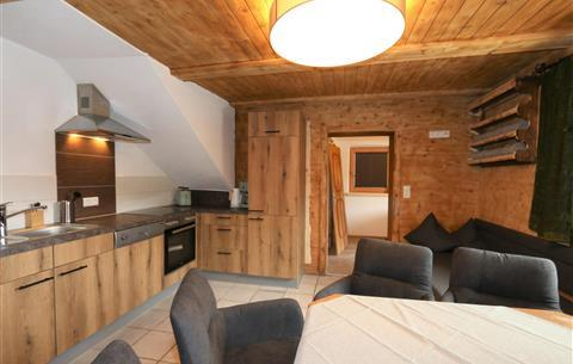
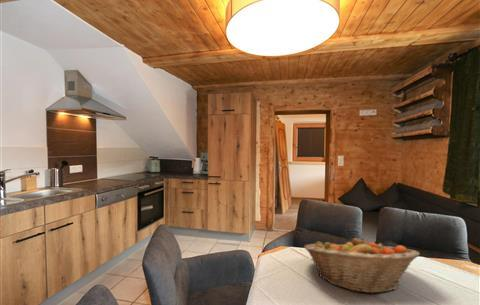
+ fruit basket (357, 257)
